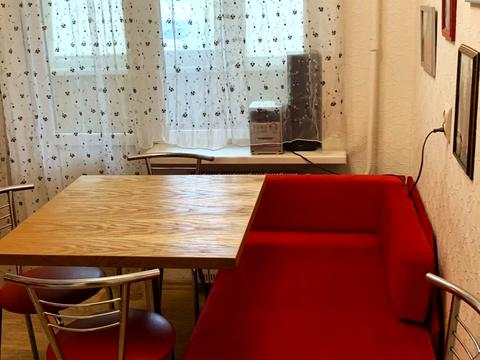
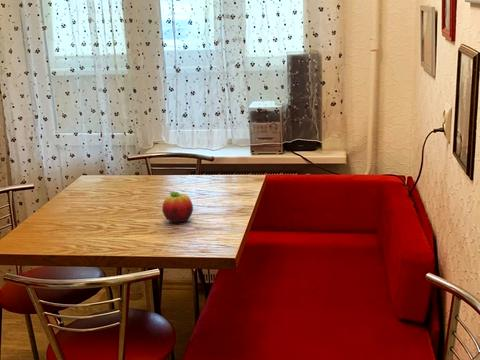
+ fruit (177, 206)
